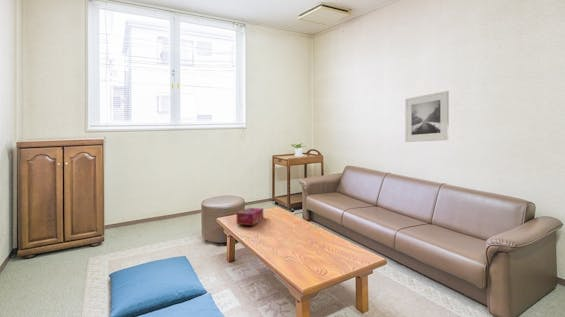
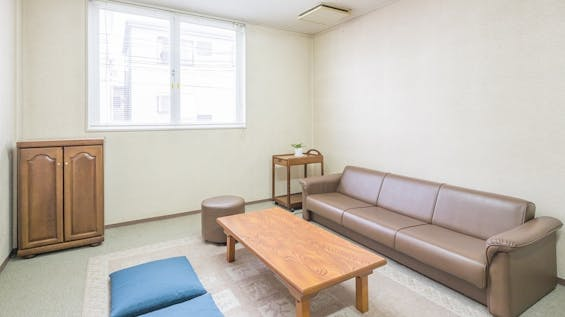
- tissue box (250, 216)
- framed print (425, 118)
